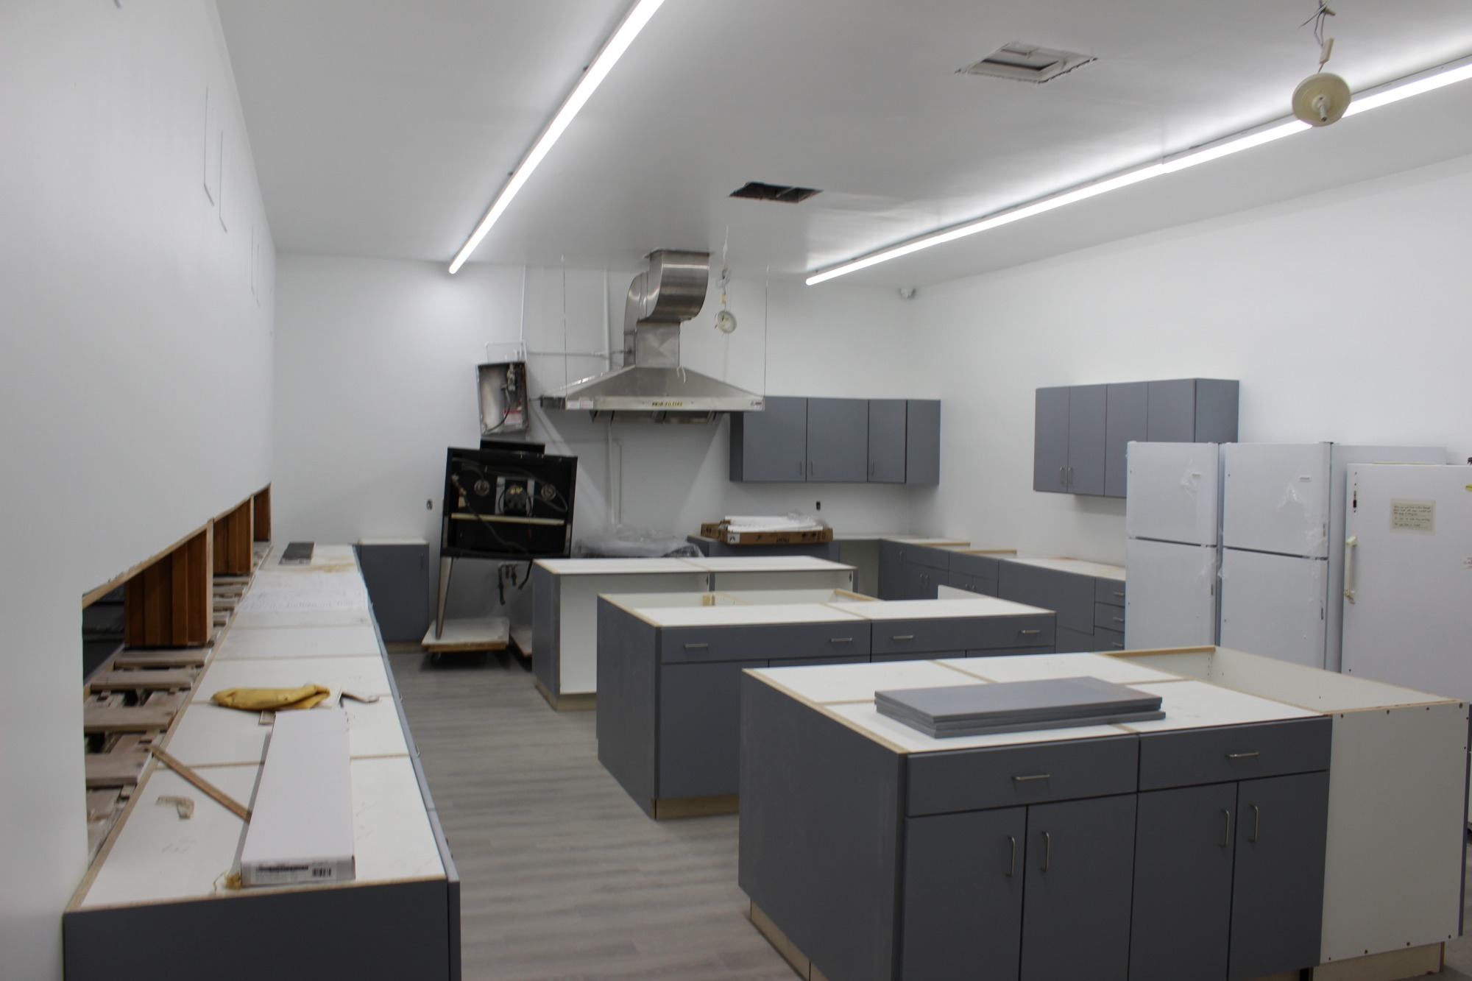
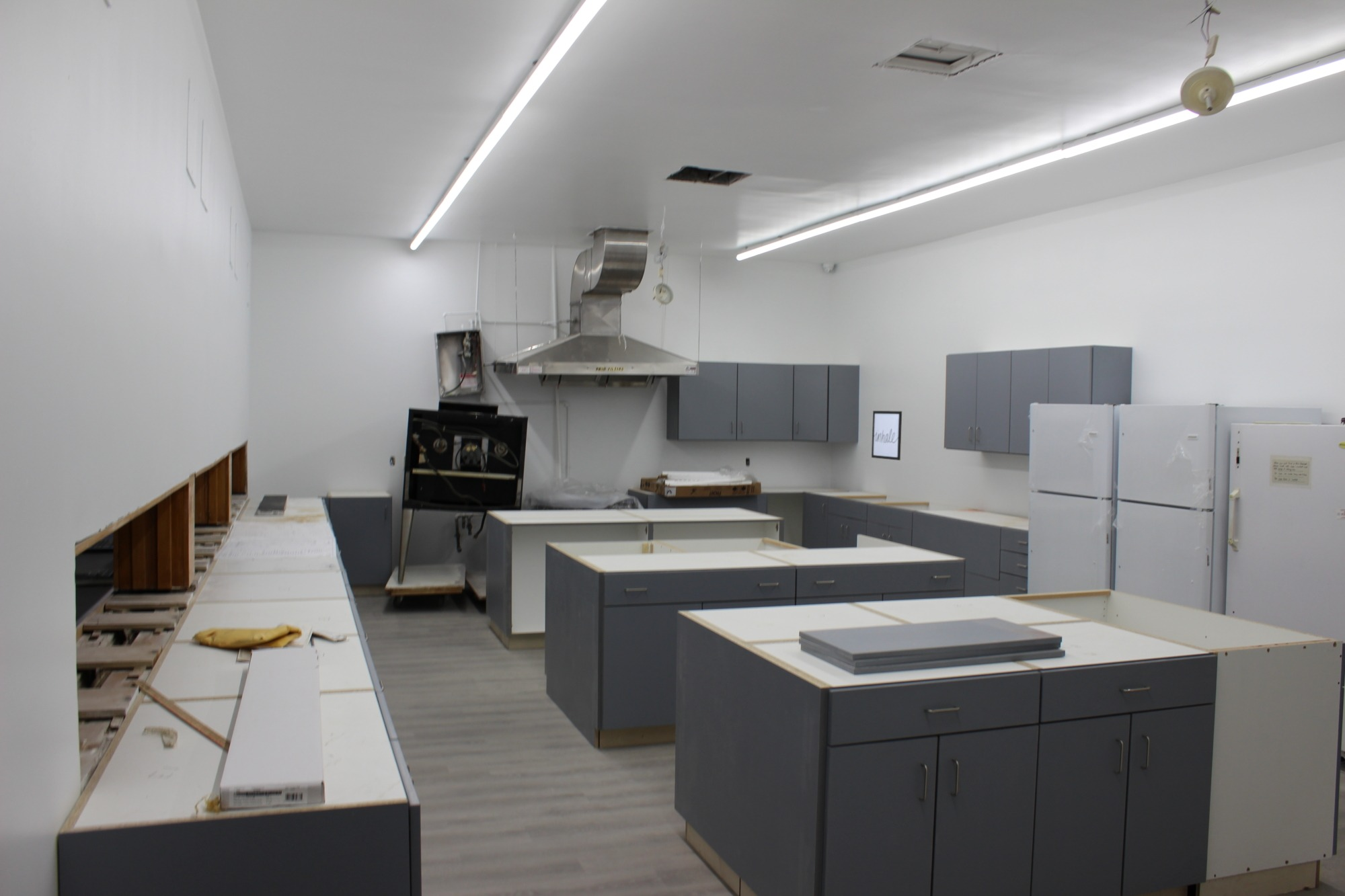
+ wall art (886, 435)
